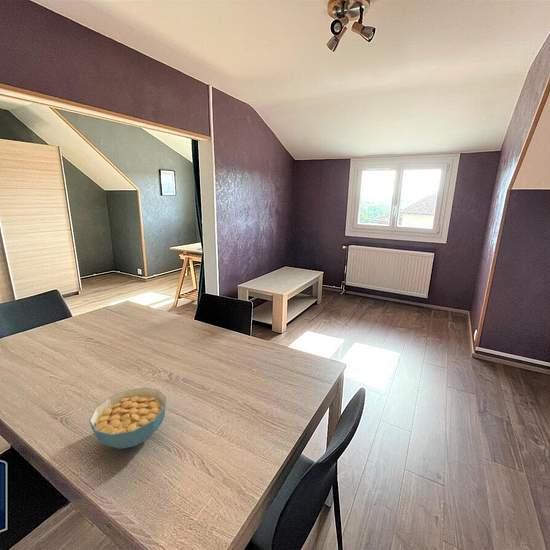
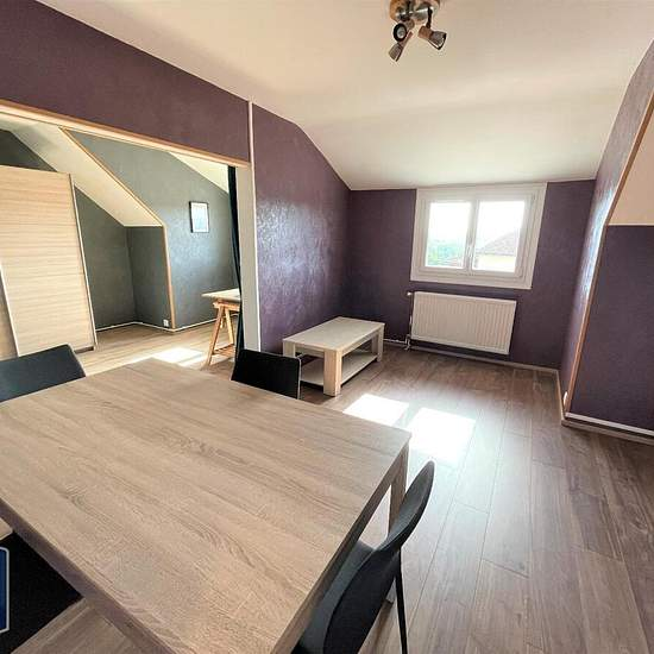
- cereal bowl (131, 422)
